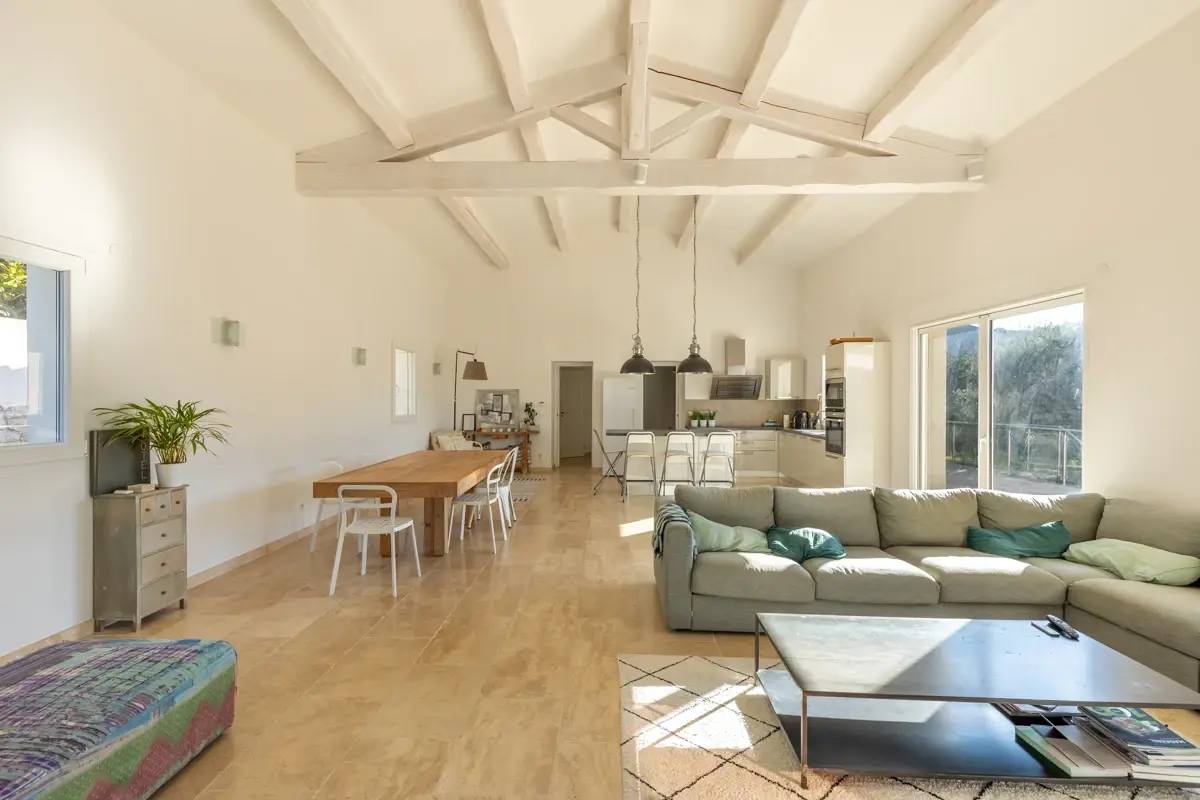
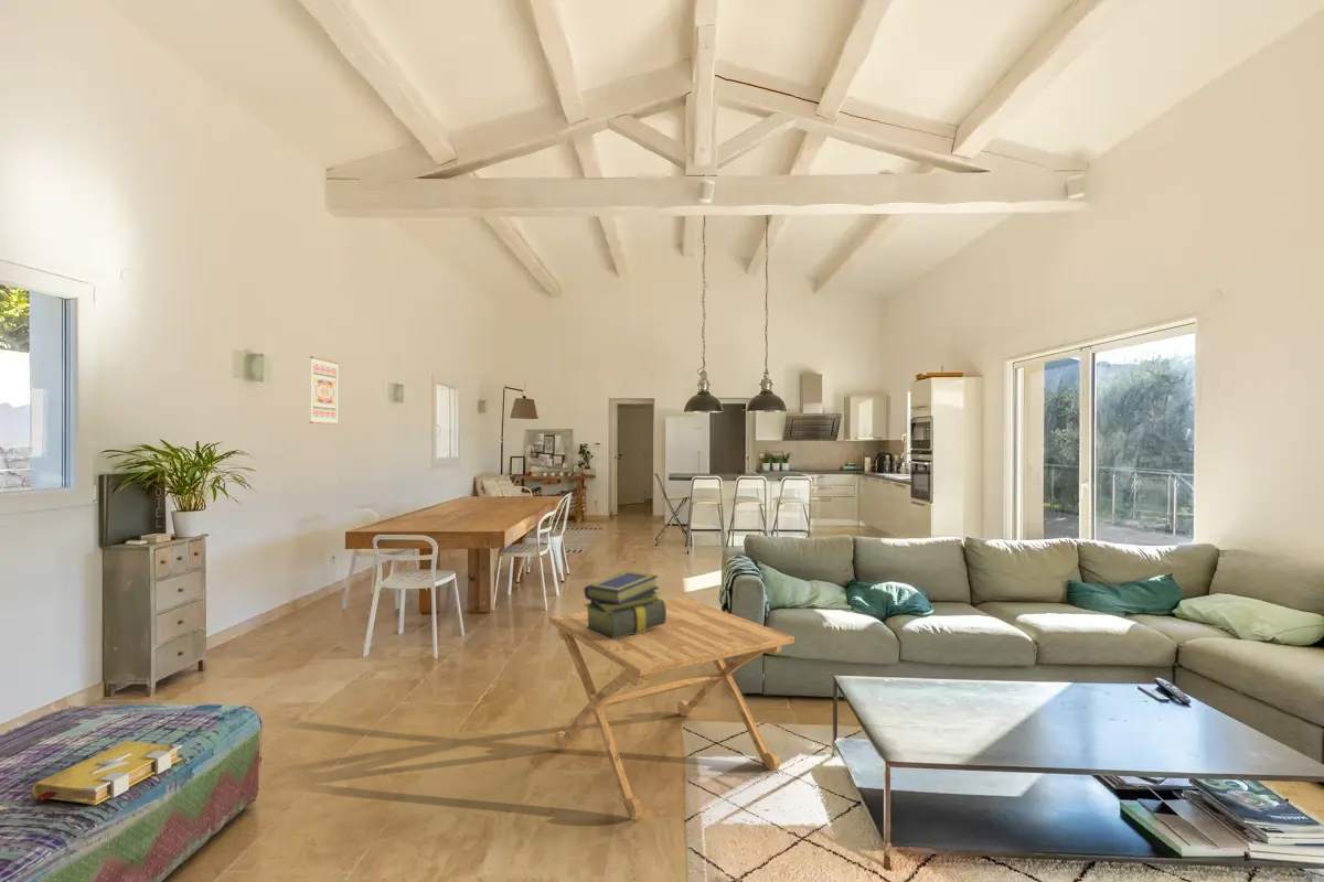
+ wall art (324, 391)
+ spell book (108, 772)
+ side table (664, 691)
+ stack of books (624, 602)
